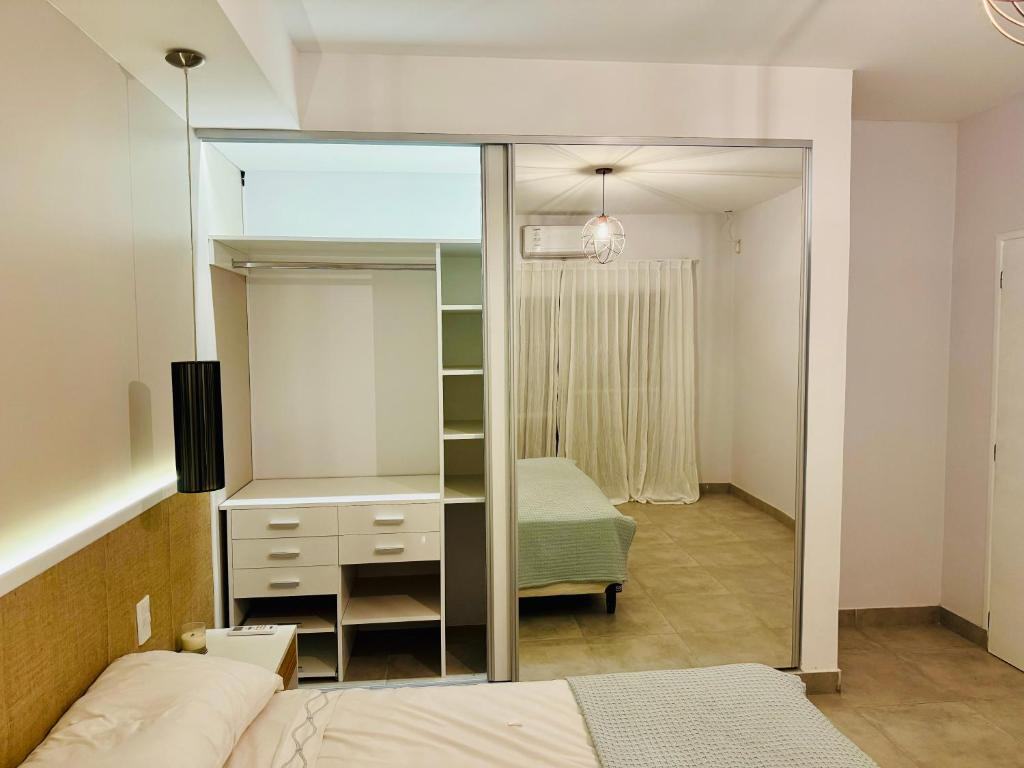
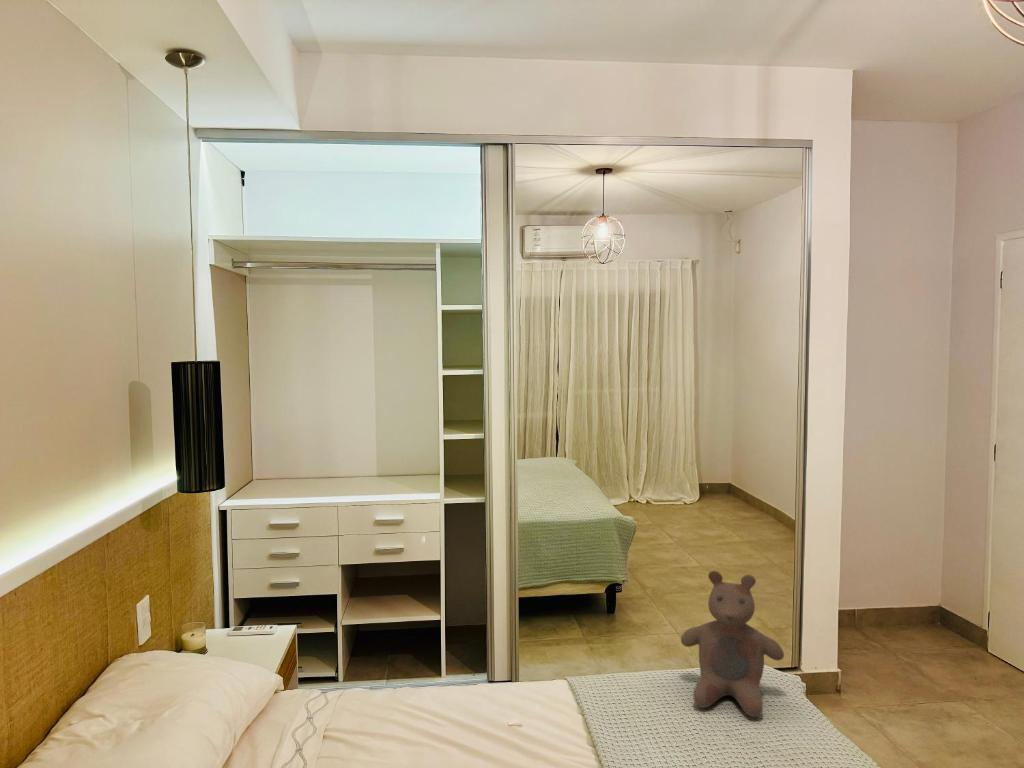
+ bear (730, 637)
